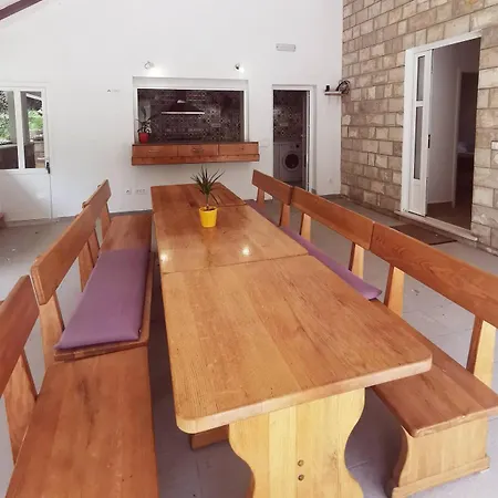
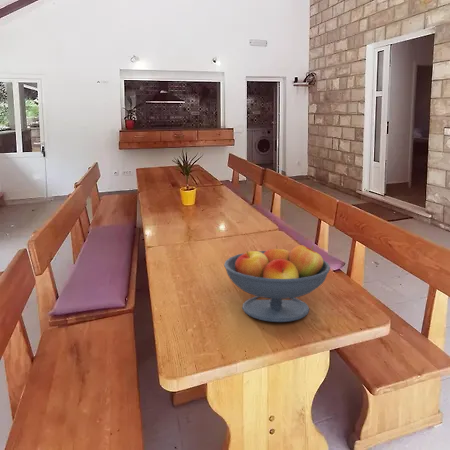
+ fruit bowl (276, 278)
